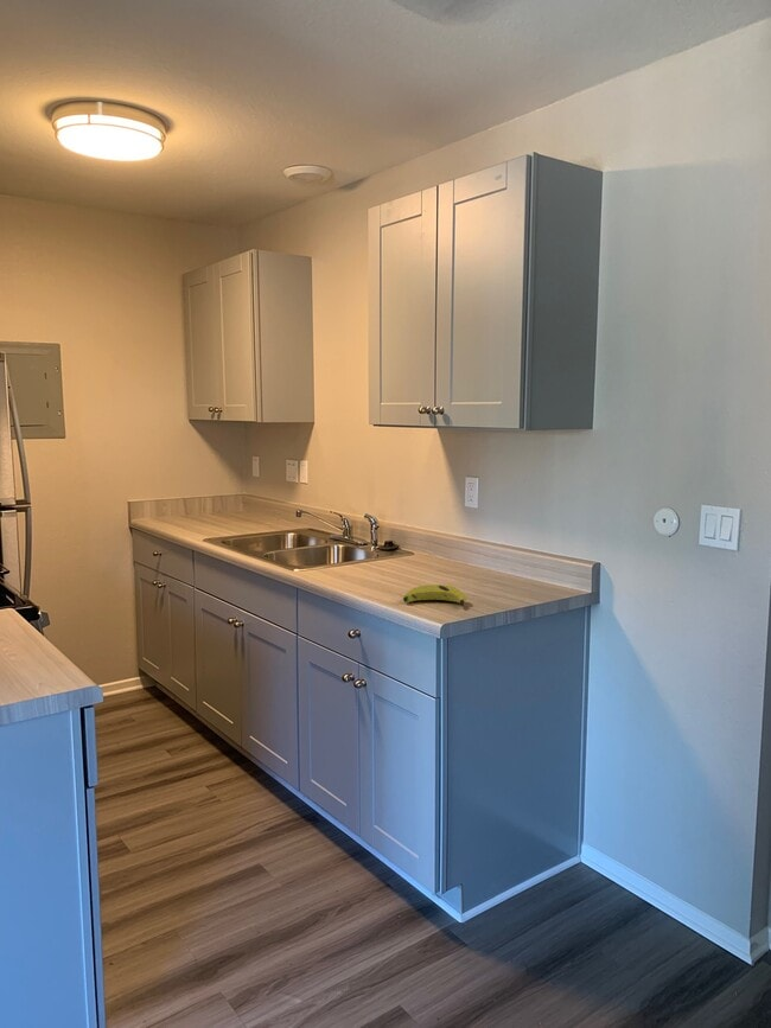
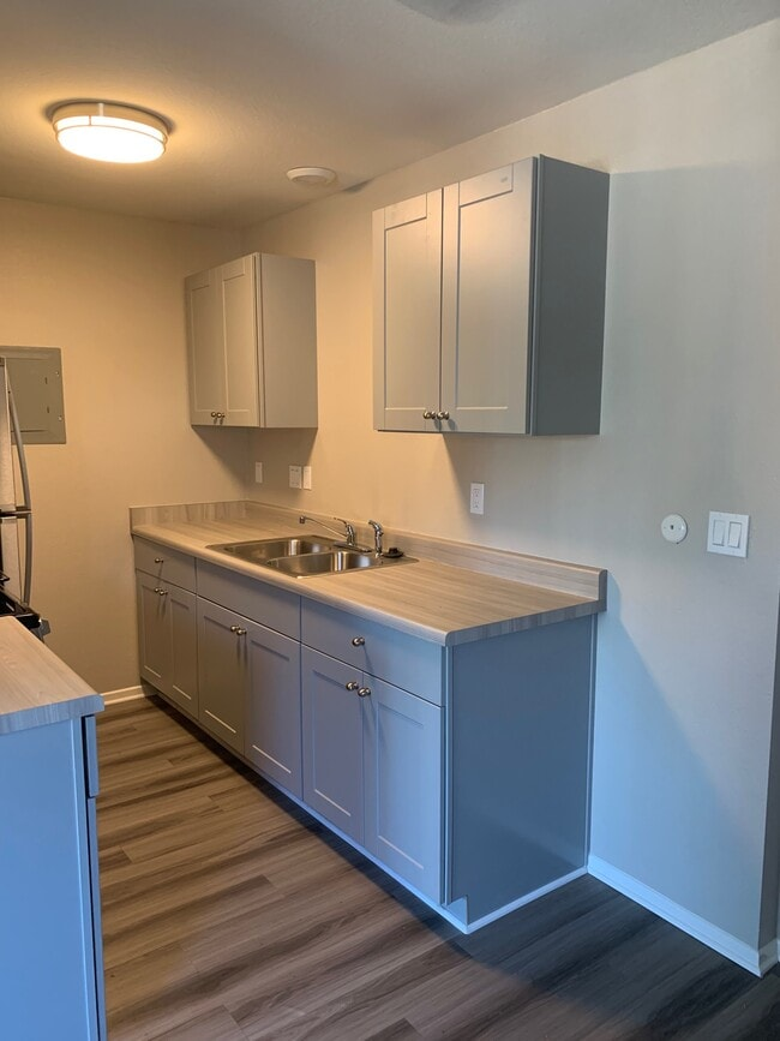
- banana (434, 595)
